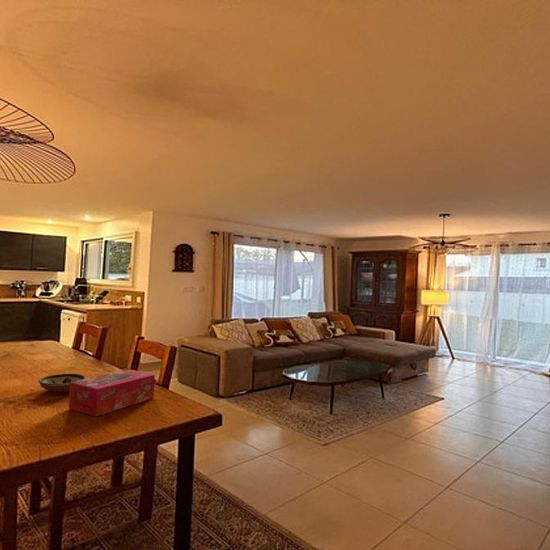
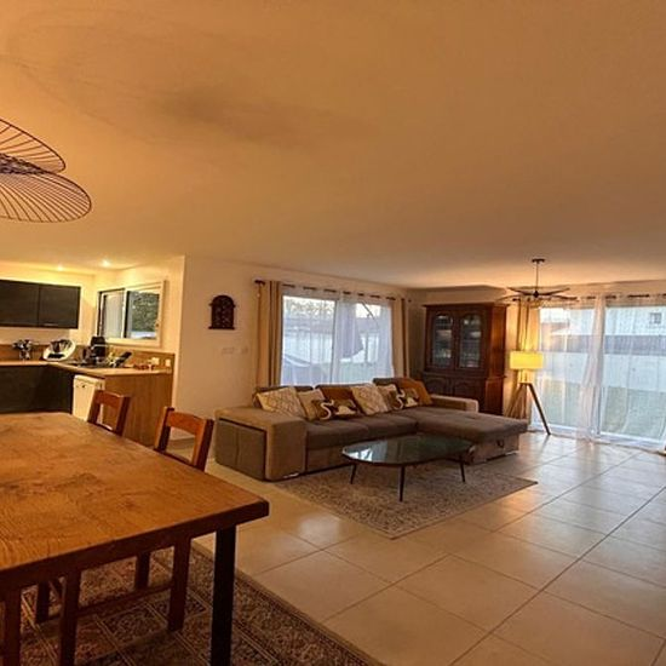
- tissue box (114, 390)
- decorative bowl (62, 384)
